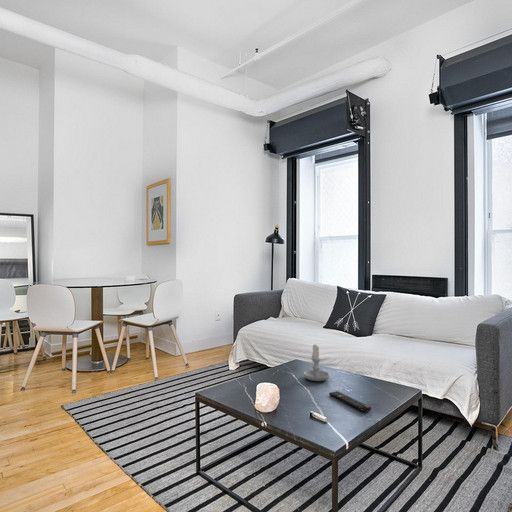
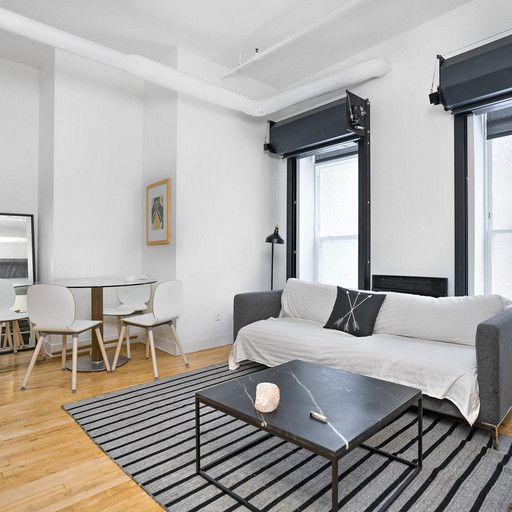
- remote control (349, 401)
- candle (316, 361)
